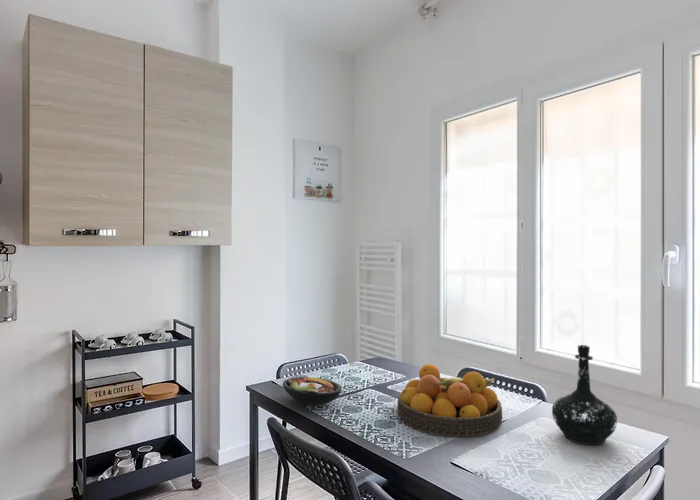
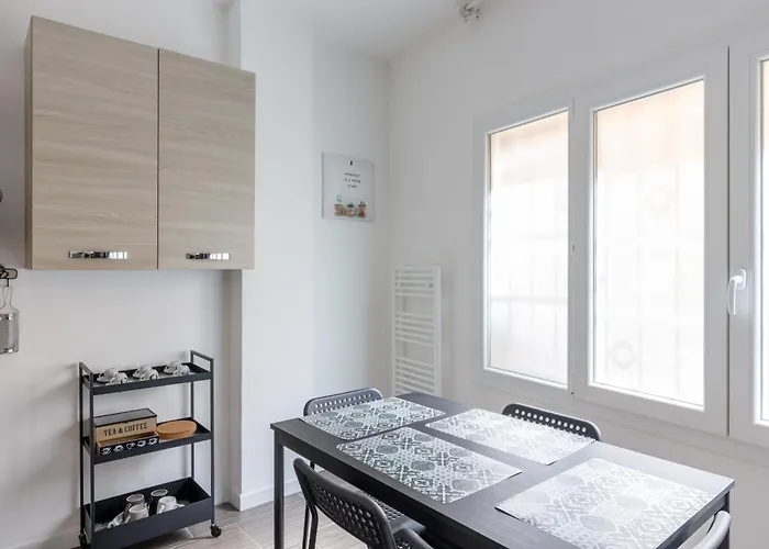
- bottle (583, 391)
- fruit bowl (448, 393)
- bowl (311, 391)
